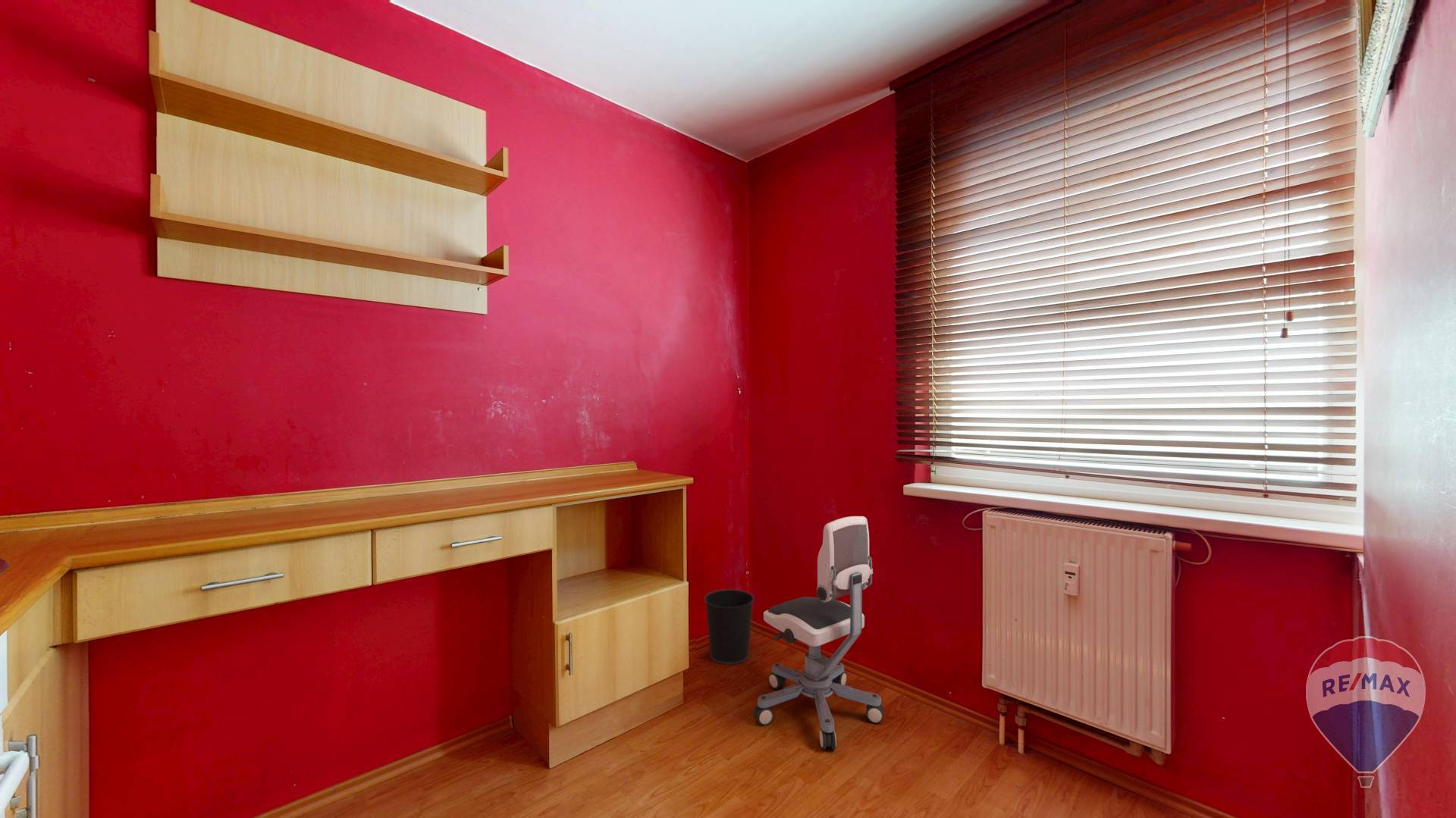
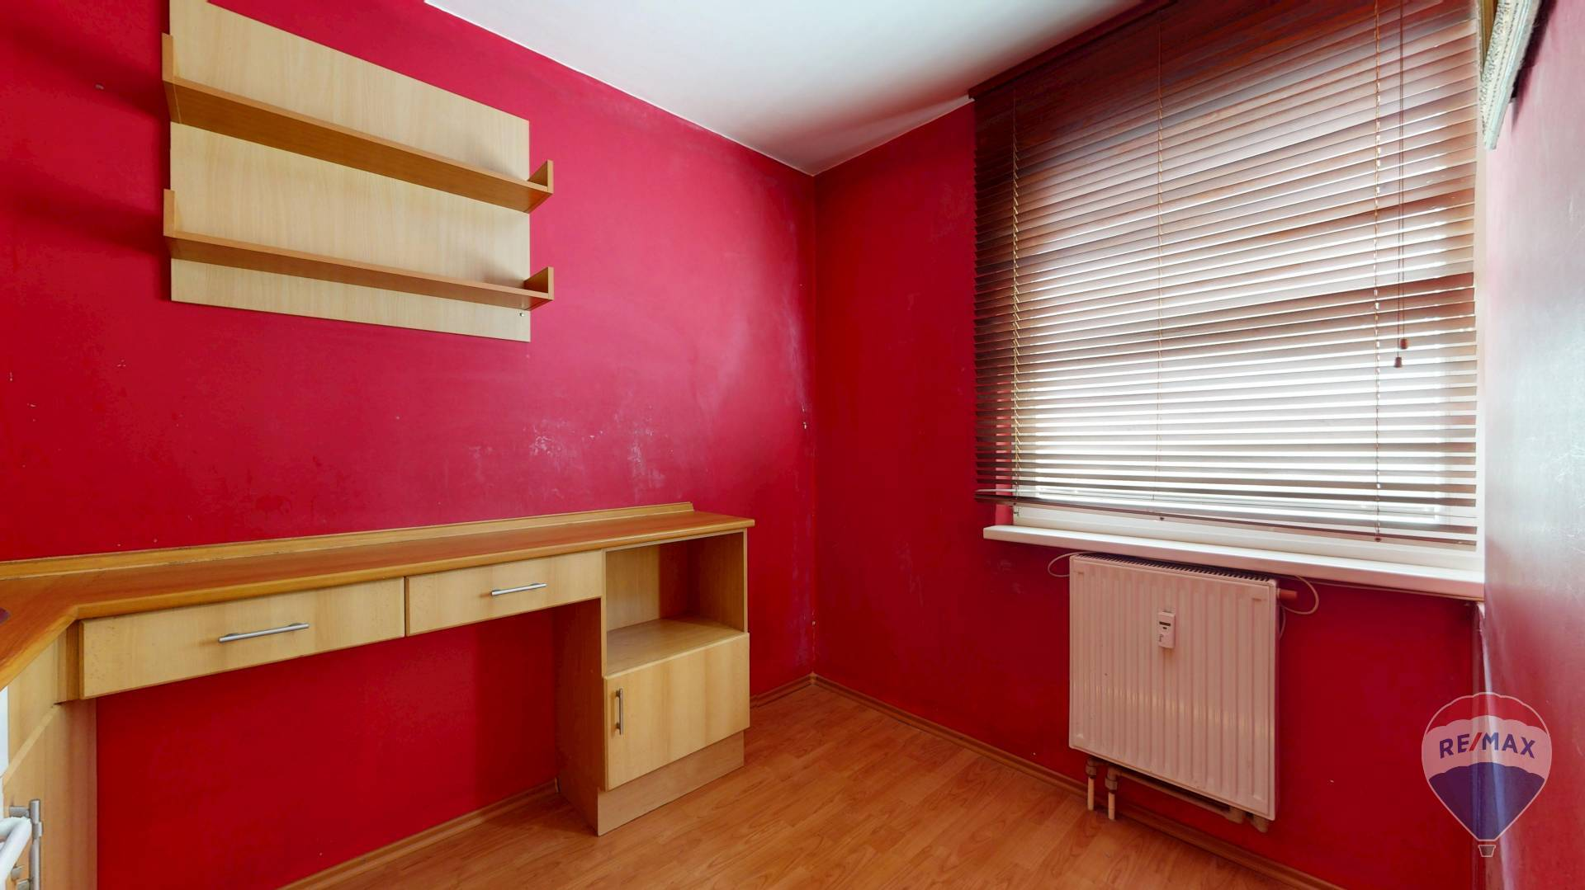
- wastebasket (729, 626)
- office chair (811, 610)
